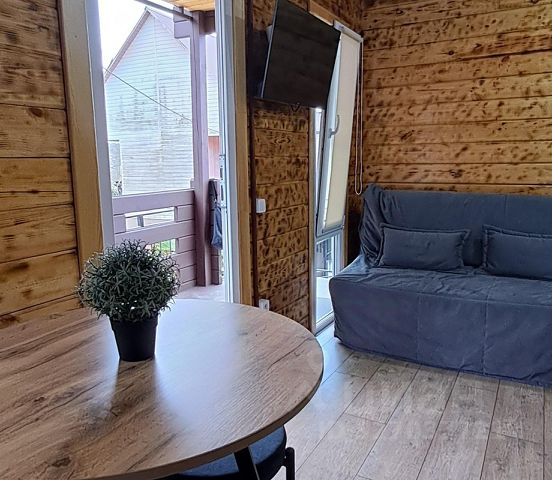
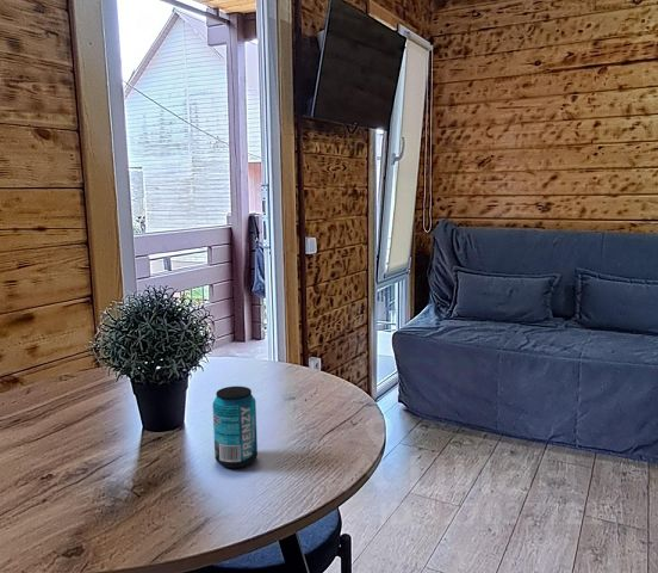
+ beverage can (235, 426)
